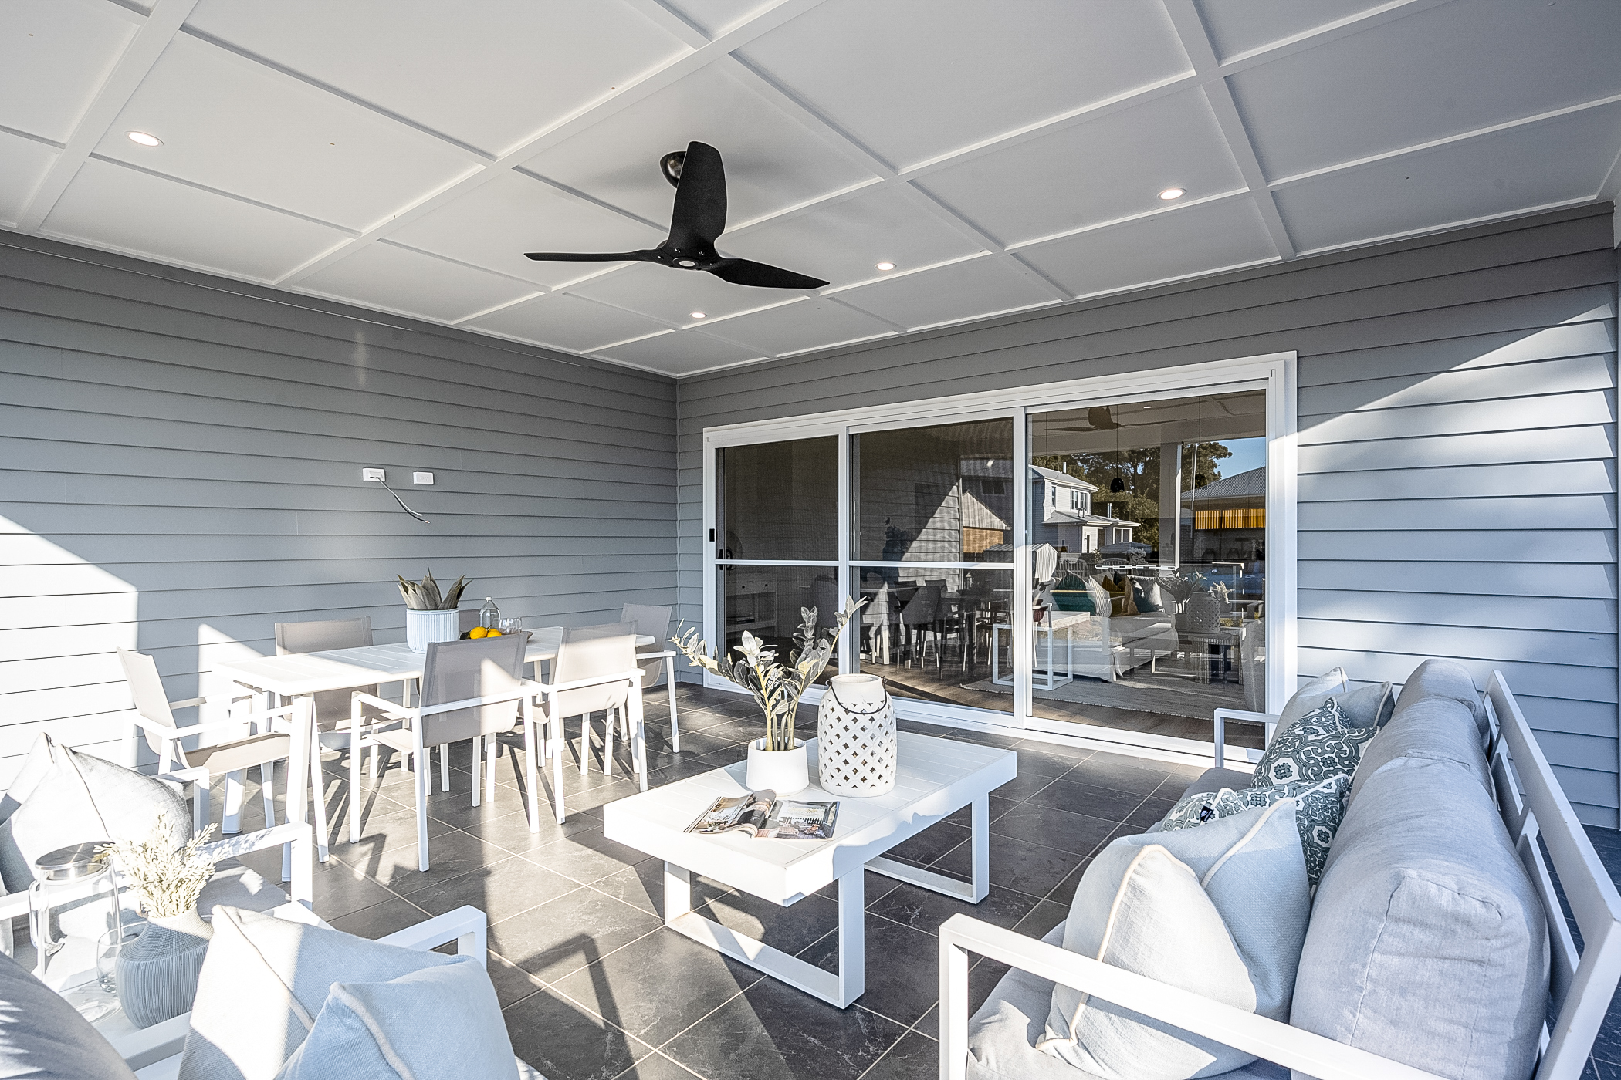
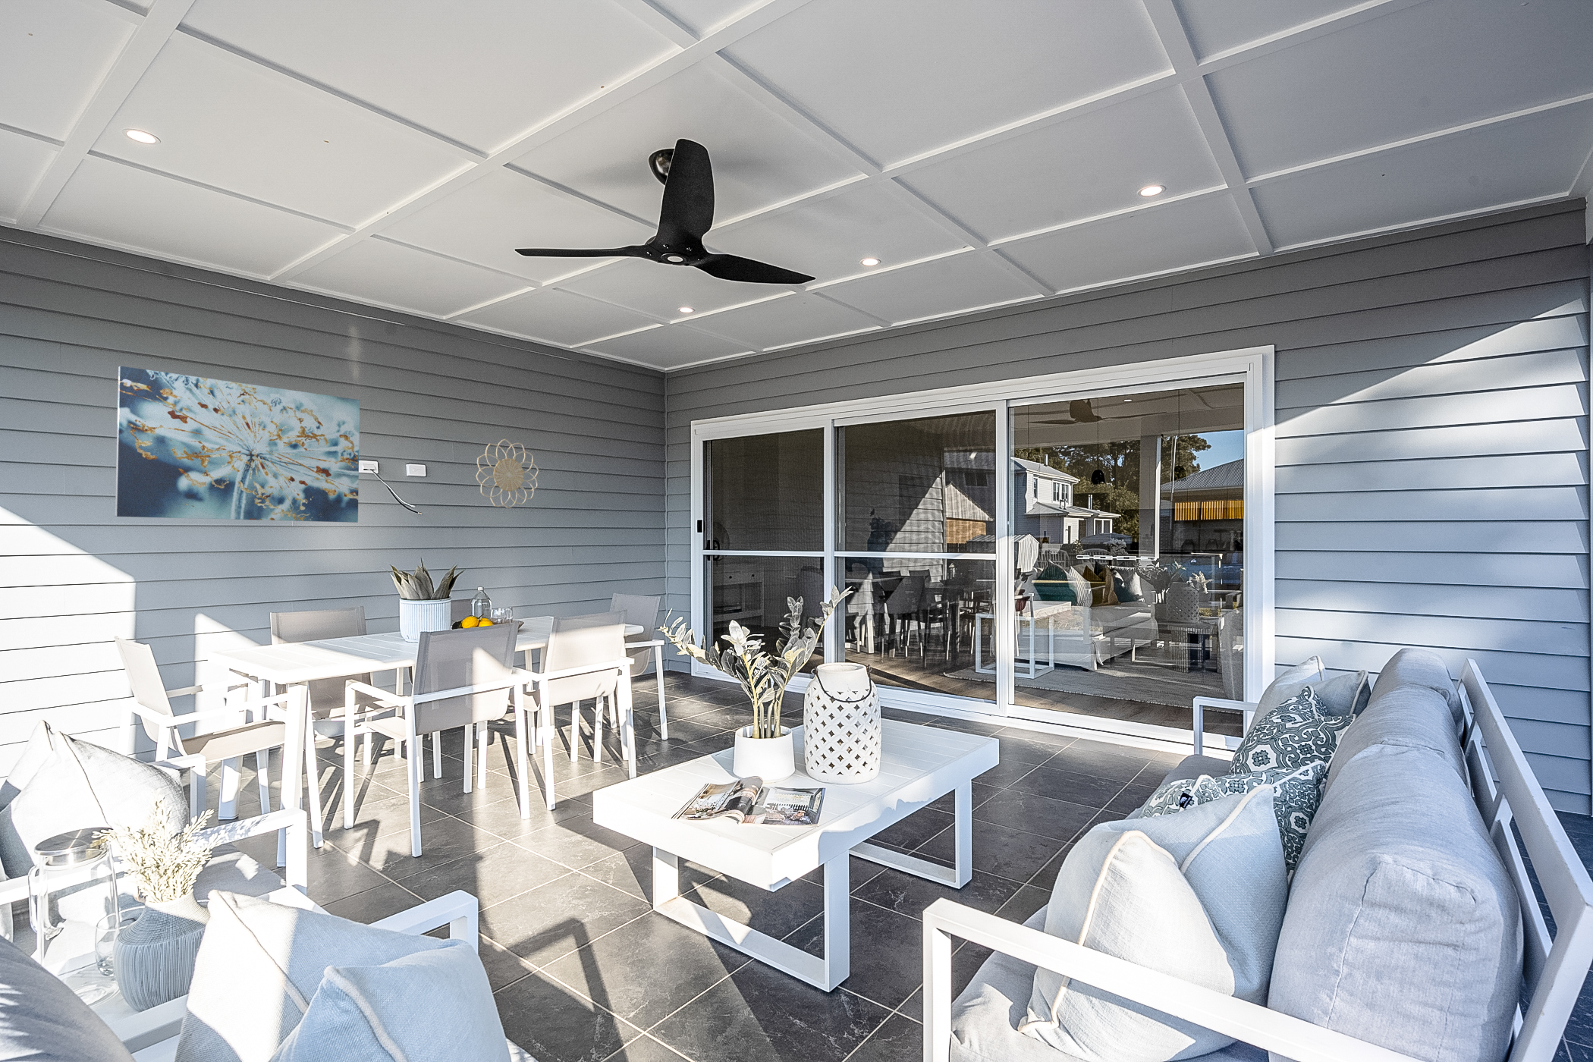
+ wall art (250, 452)
+ decorative wall piece (508, 473)
